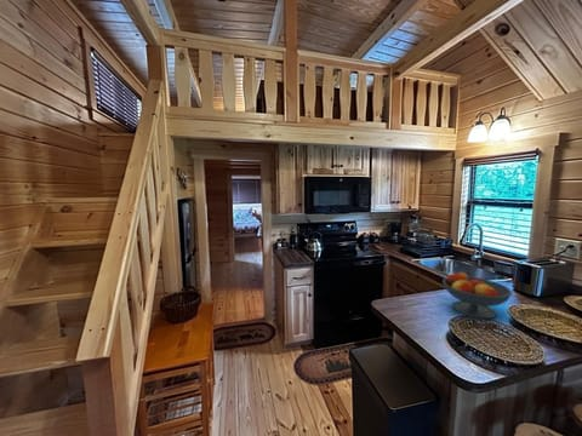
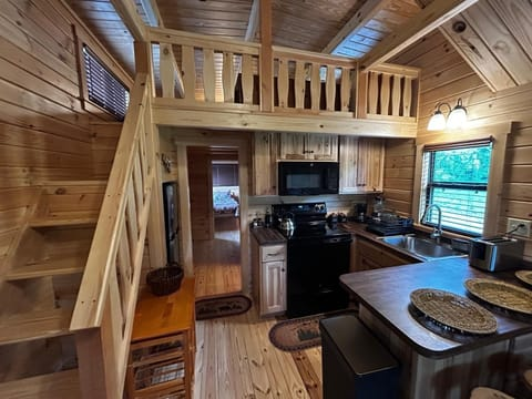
- fruit bowl (474, 293)
